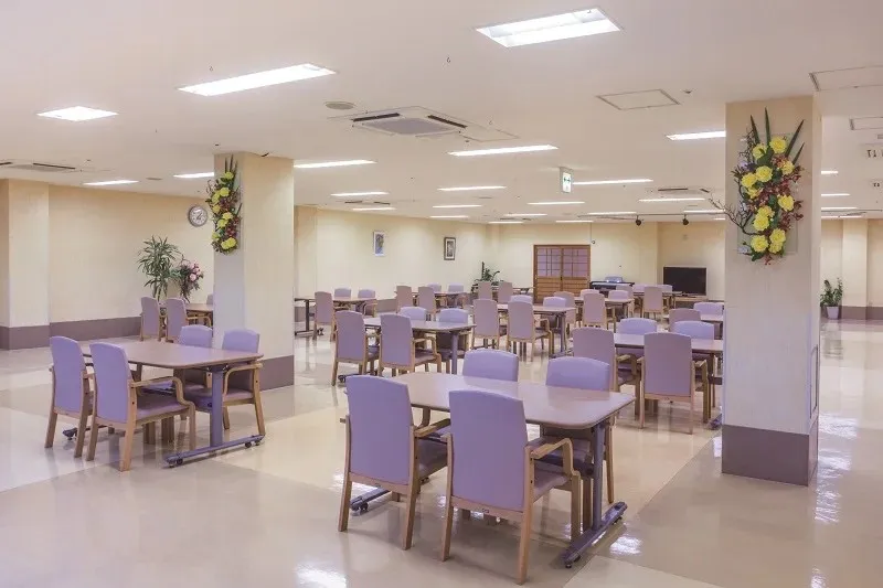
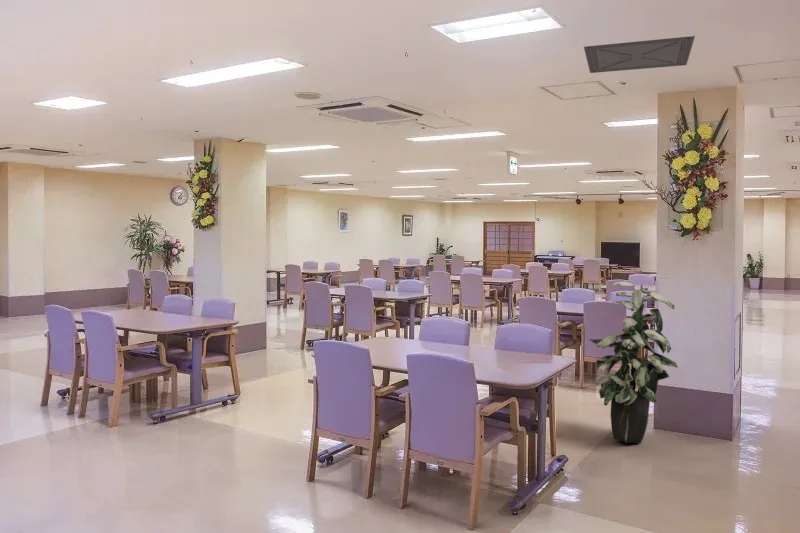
+ ceiling vent (637, 56)
+ indoor plant (630, 360)
